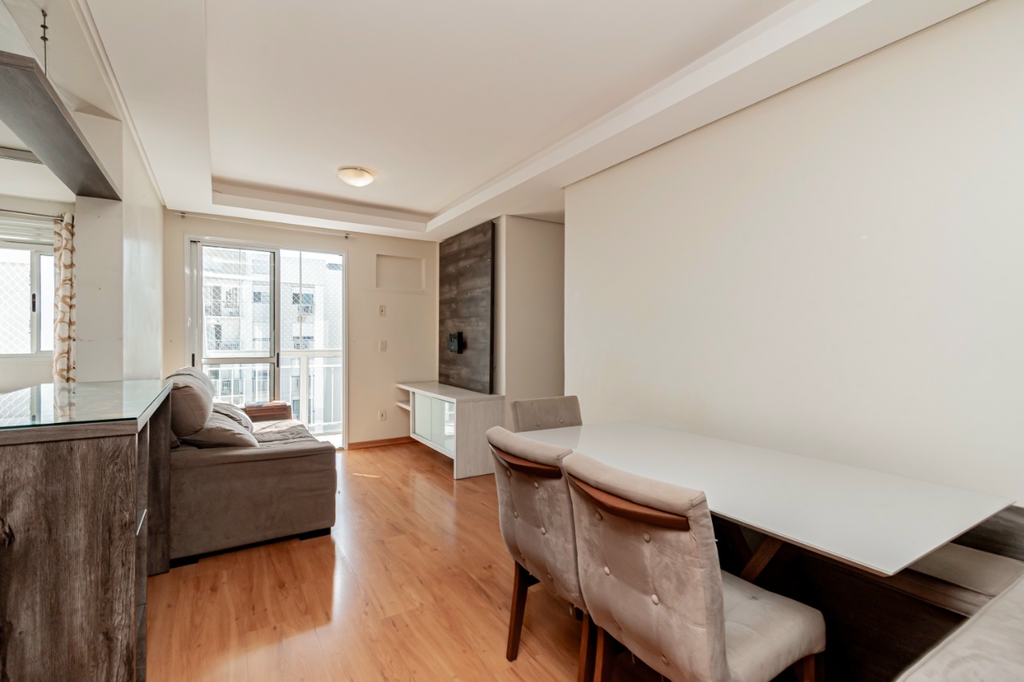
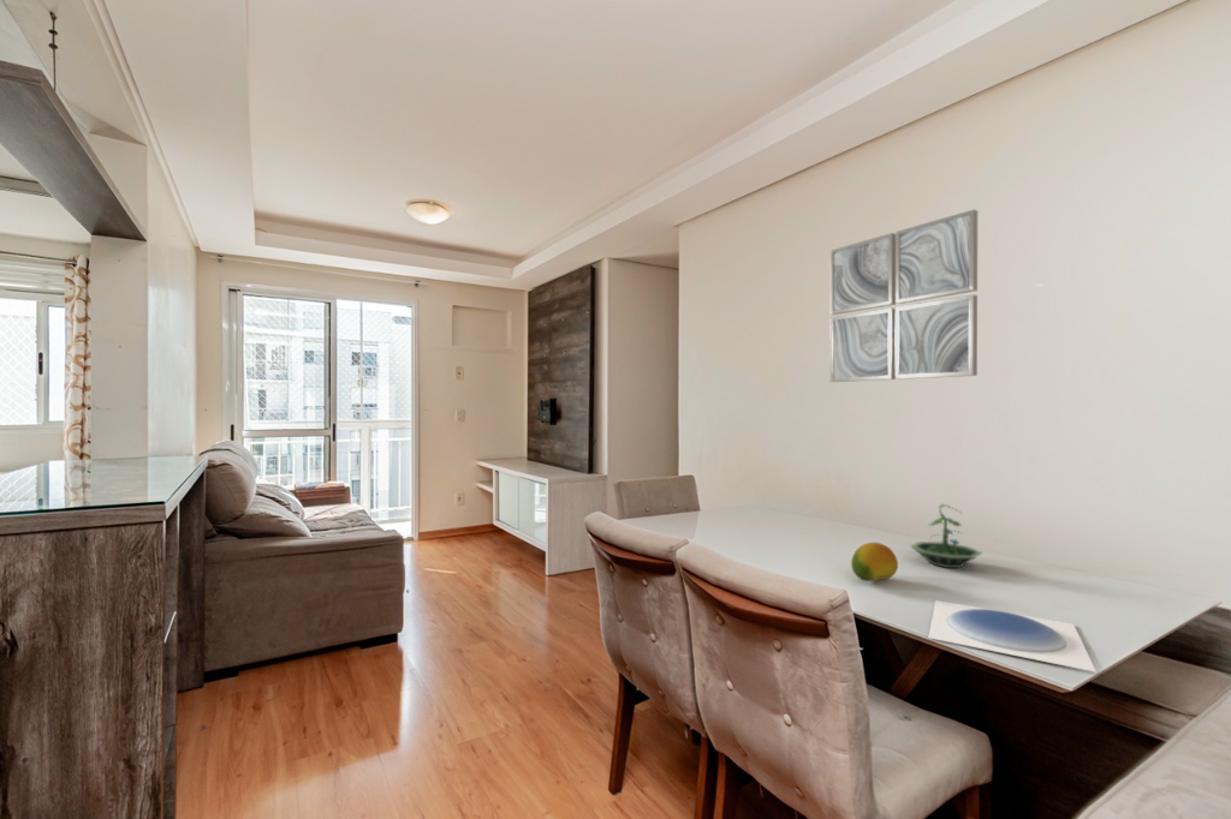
+ fruit (872, 561)
+ wall art (894, 304)
+ terrarium (945, 515)
+ plate (1003, 624)
